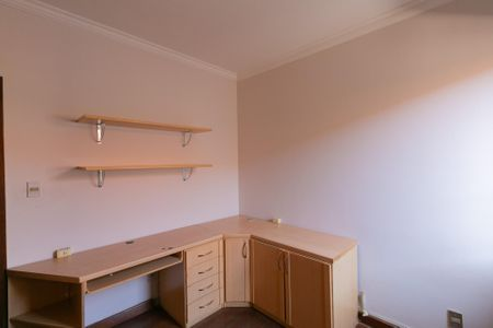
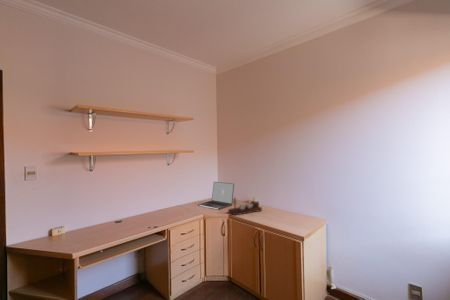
+ laptop (216, 194)
+ desk organizer (245, 205)
